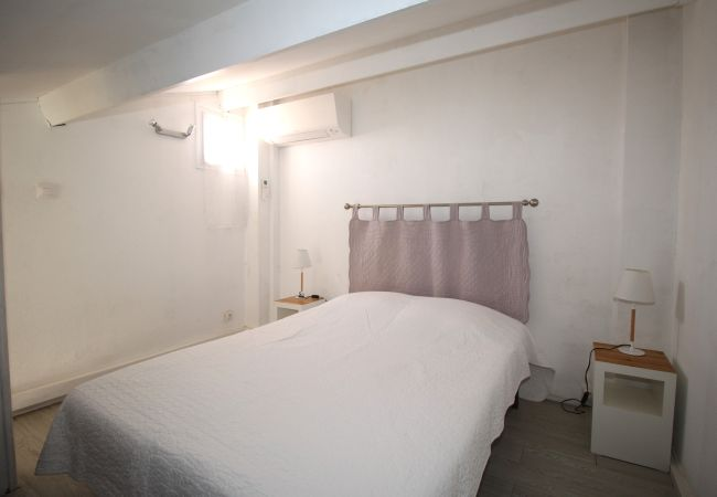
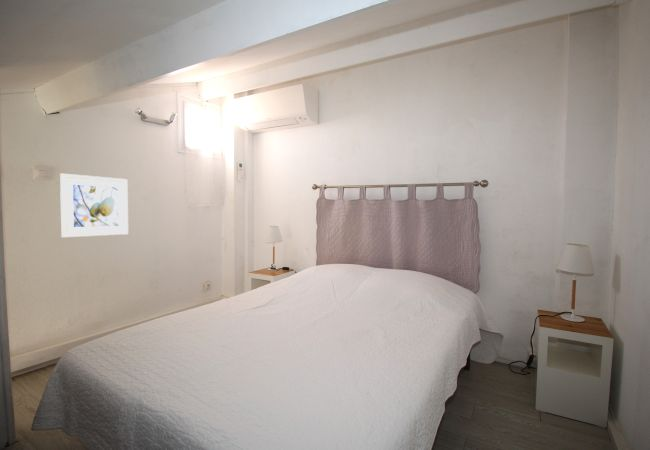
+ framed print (96, 206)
